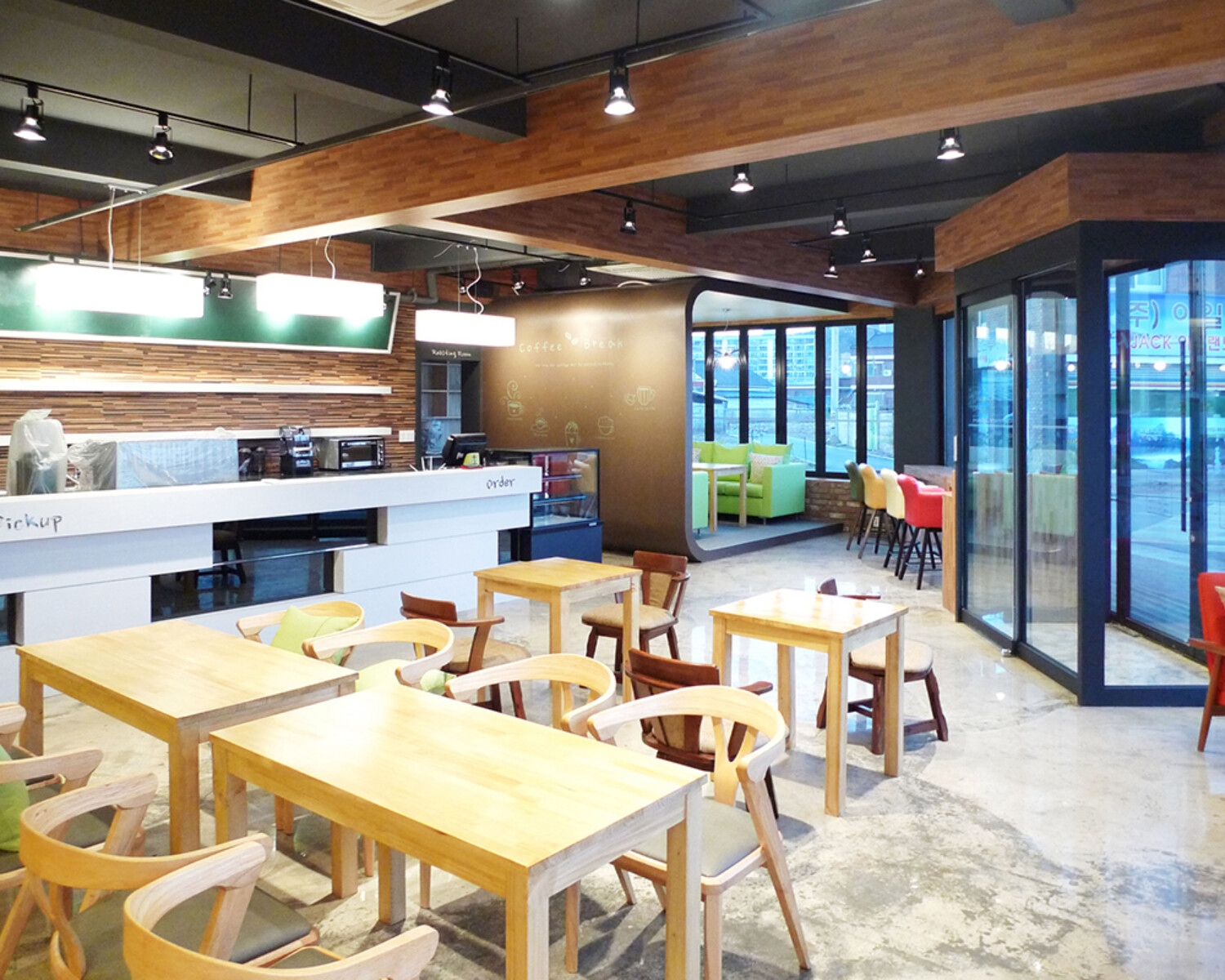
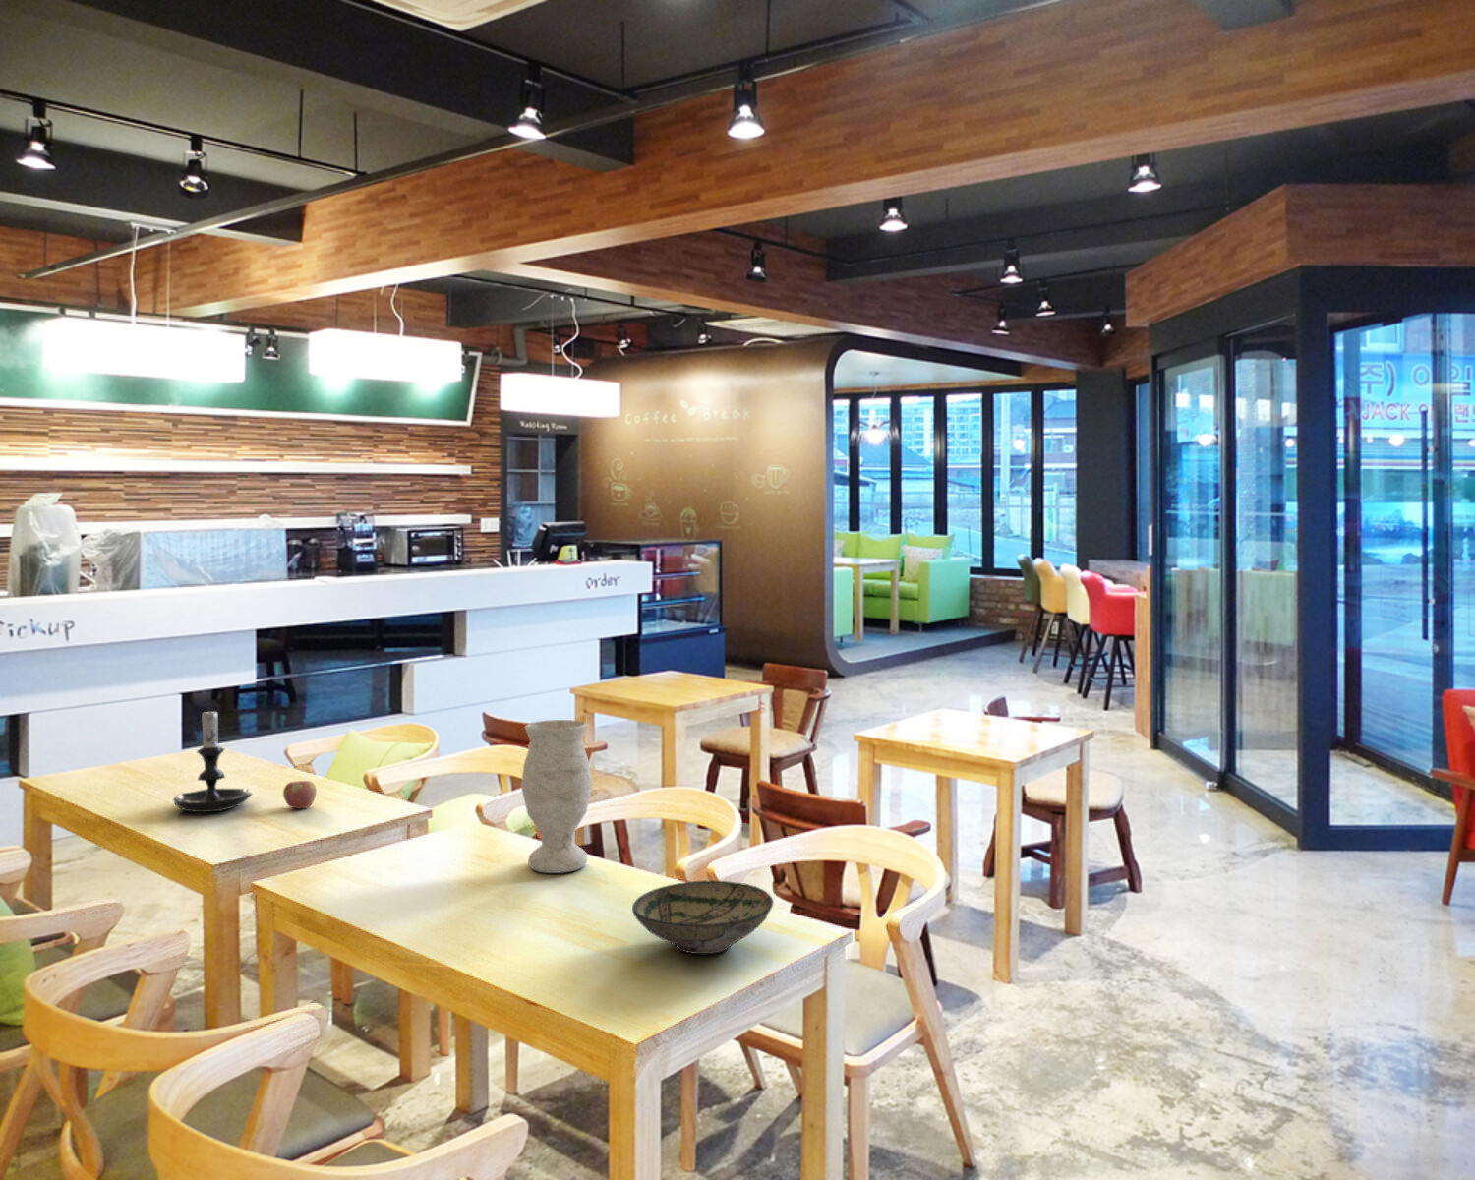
+ candle holder (212, 755)
+ vase (556, 795)
+ apple (300, 793)
+ bowl (703, 922)
